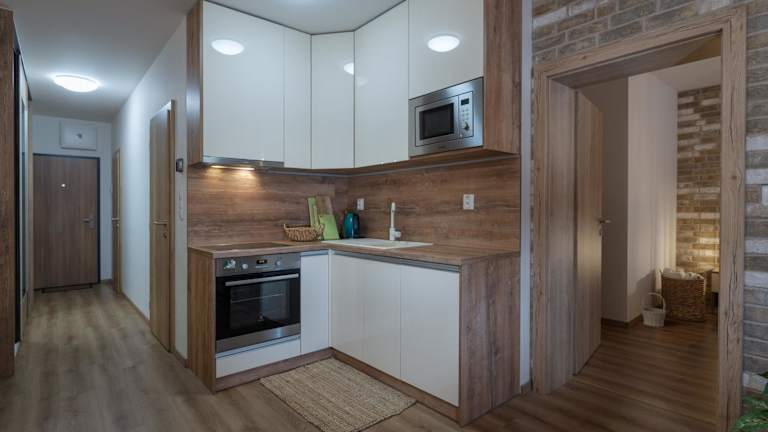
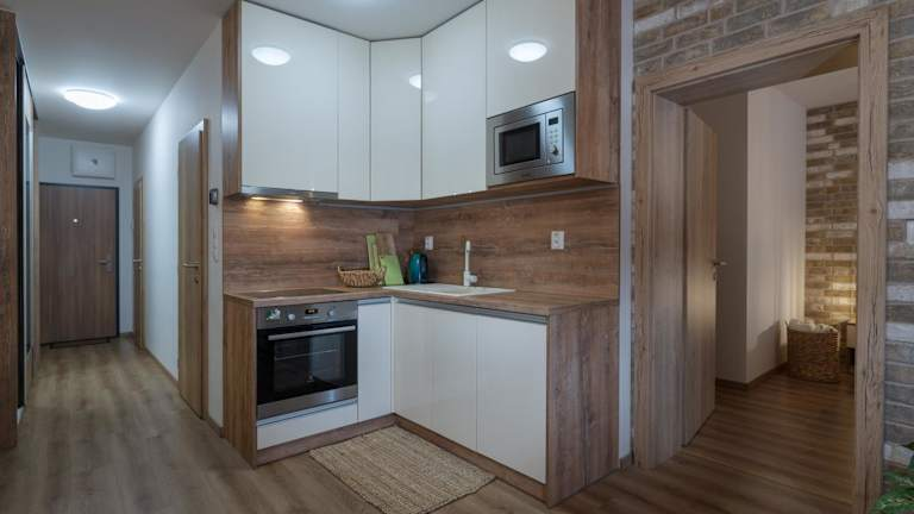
- basket (653, 308)
